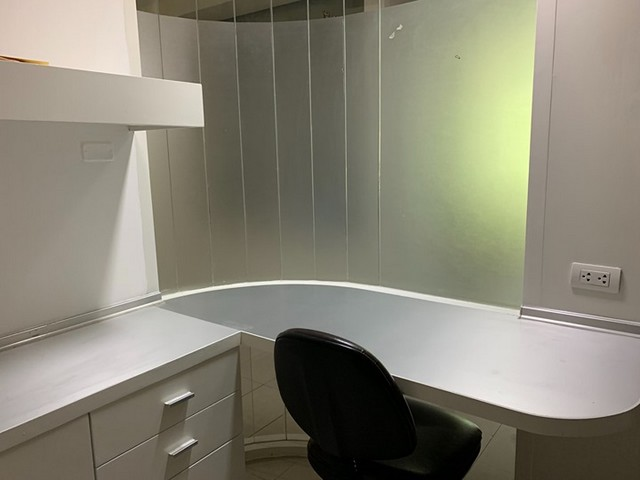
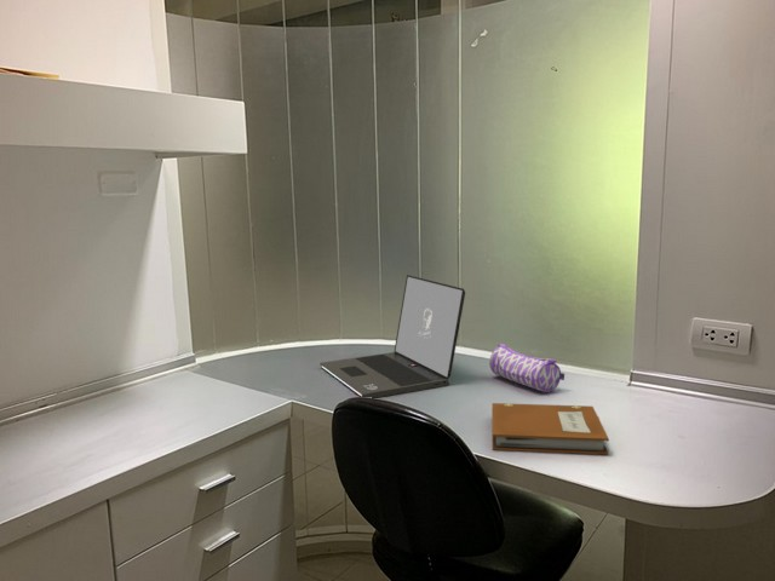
+ notebook (547, 425)
+ laptop (397, 330)
+ pencil case (523, 367)
